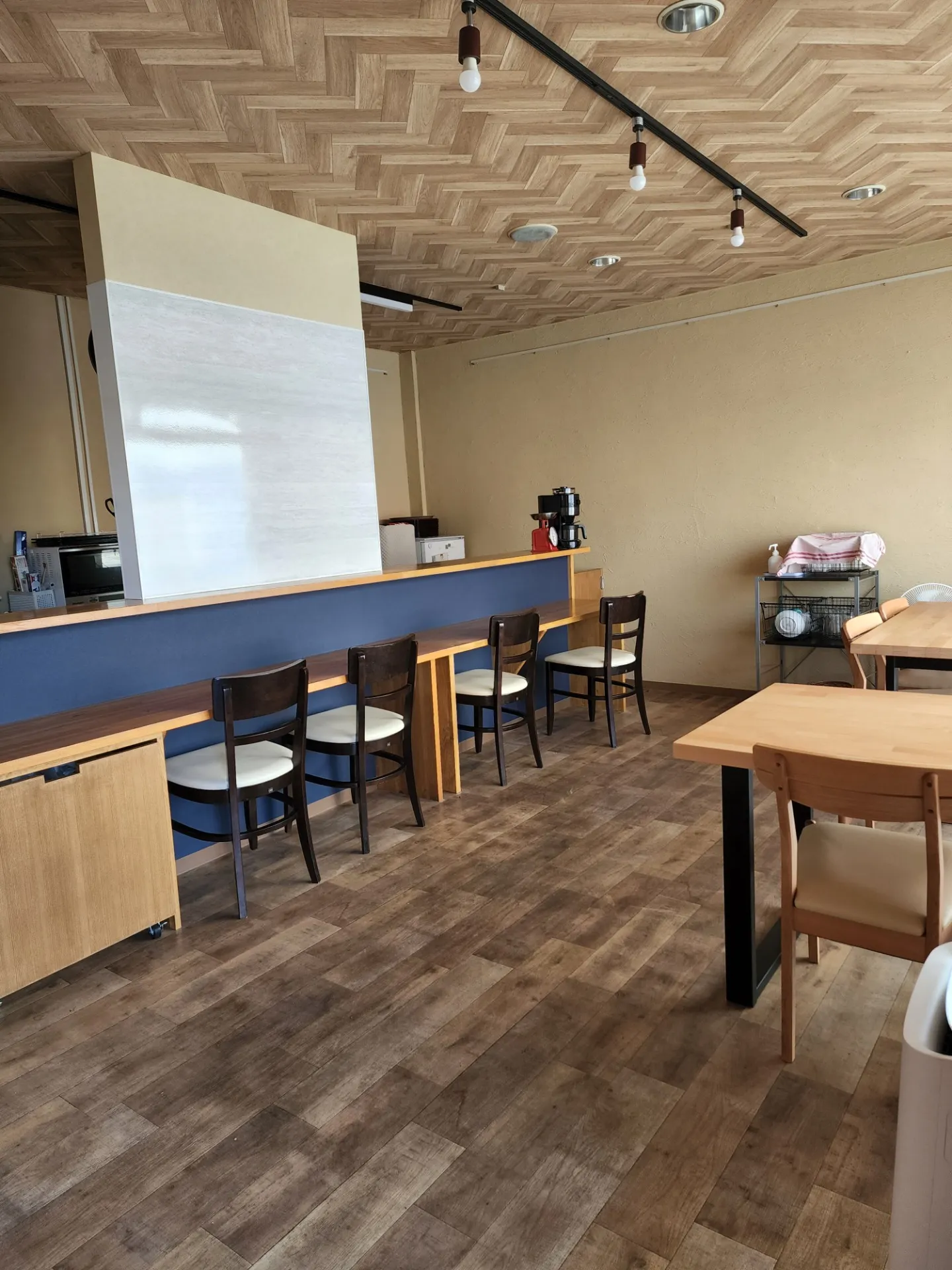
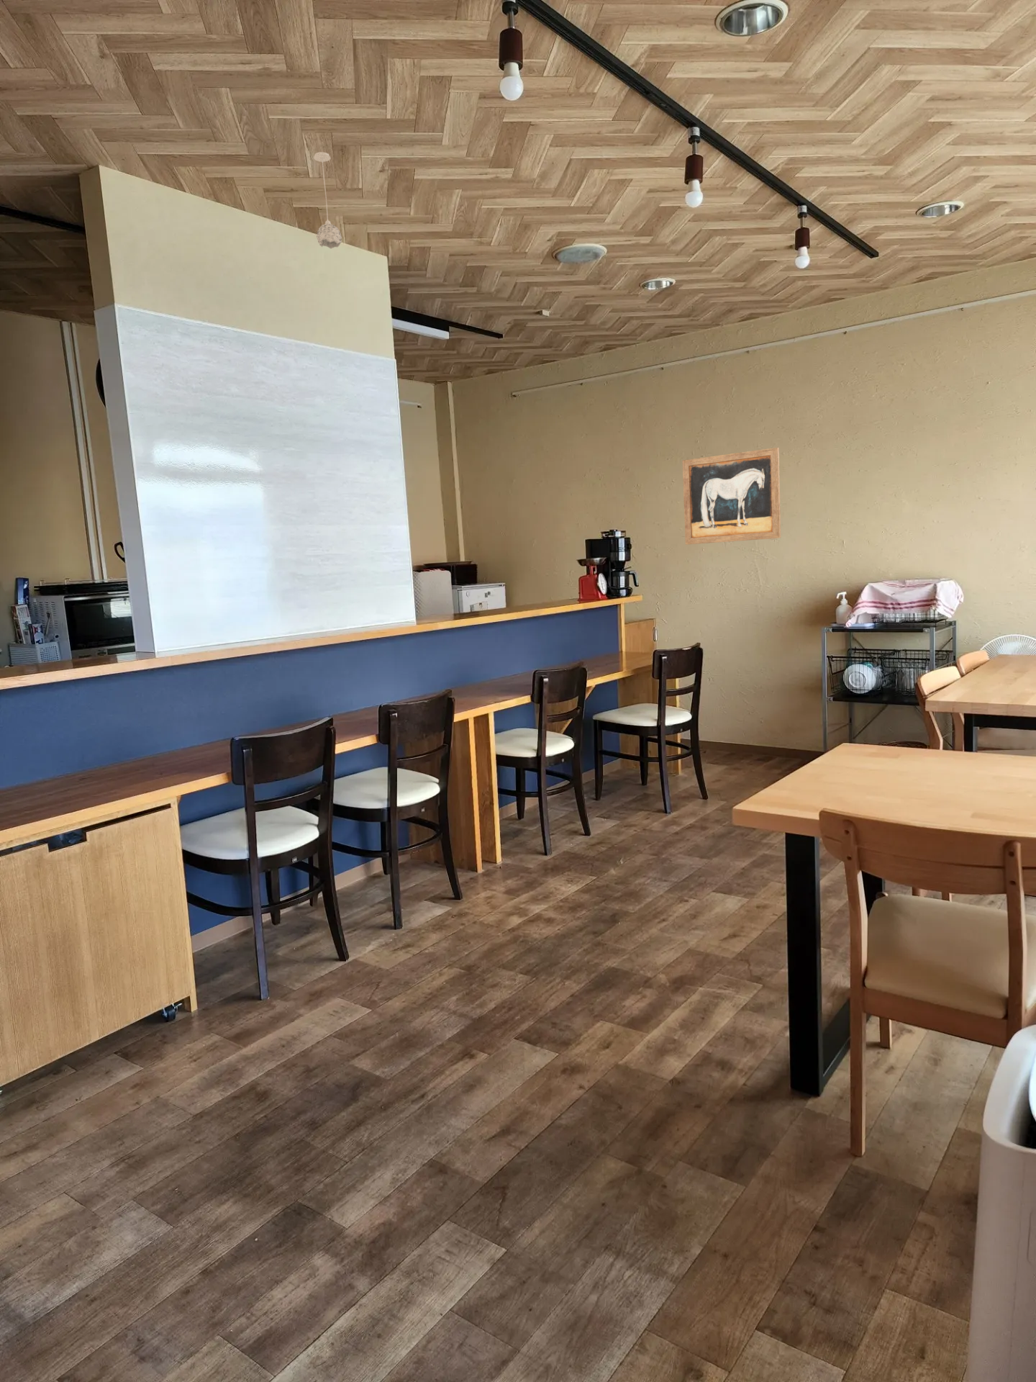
+ pendant light (325, 201)
+ wall art (730, 498)
